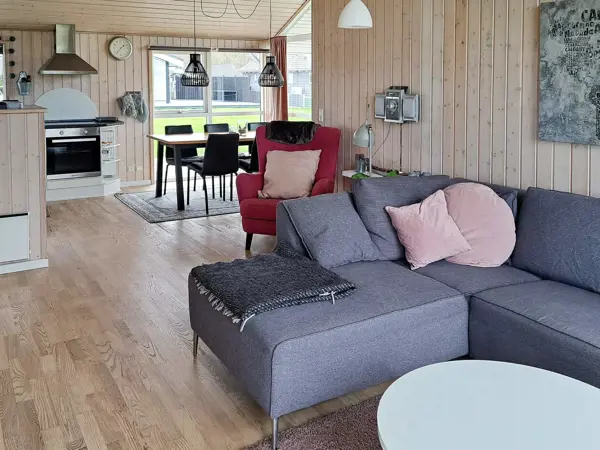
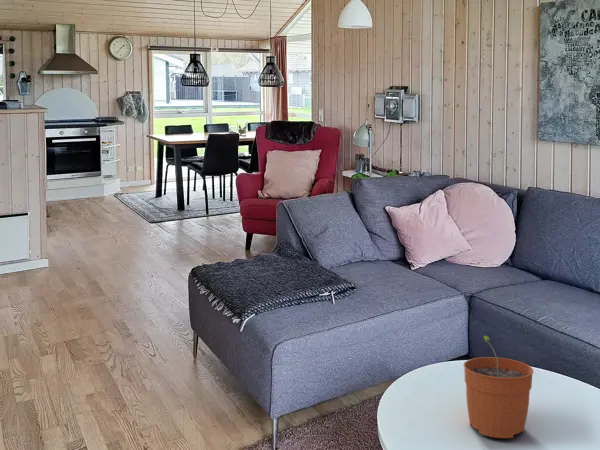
+ plant pot (497, 381)
